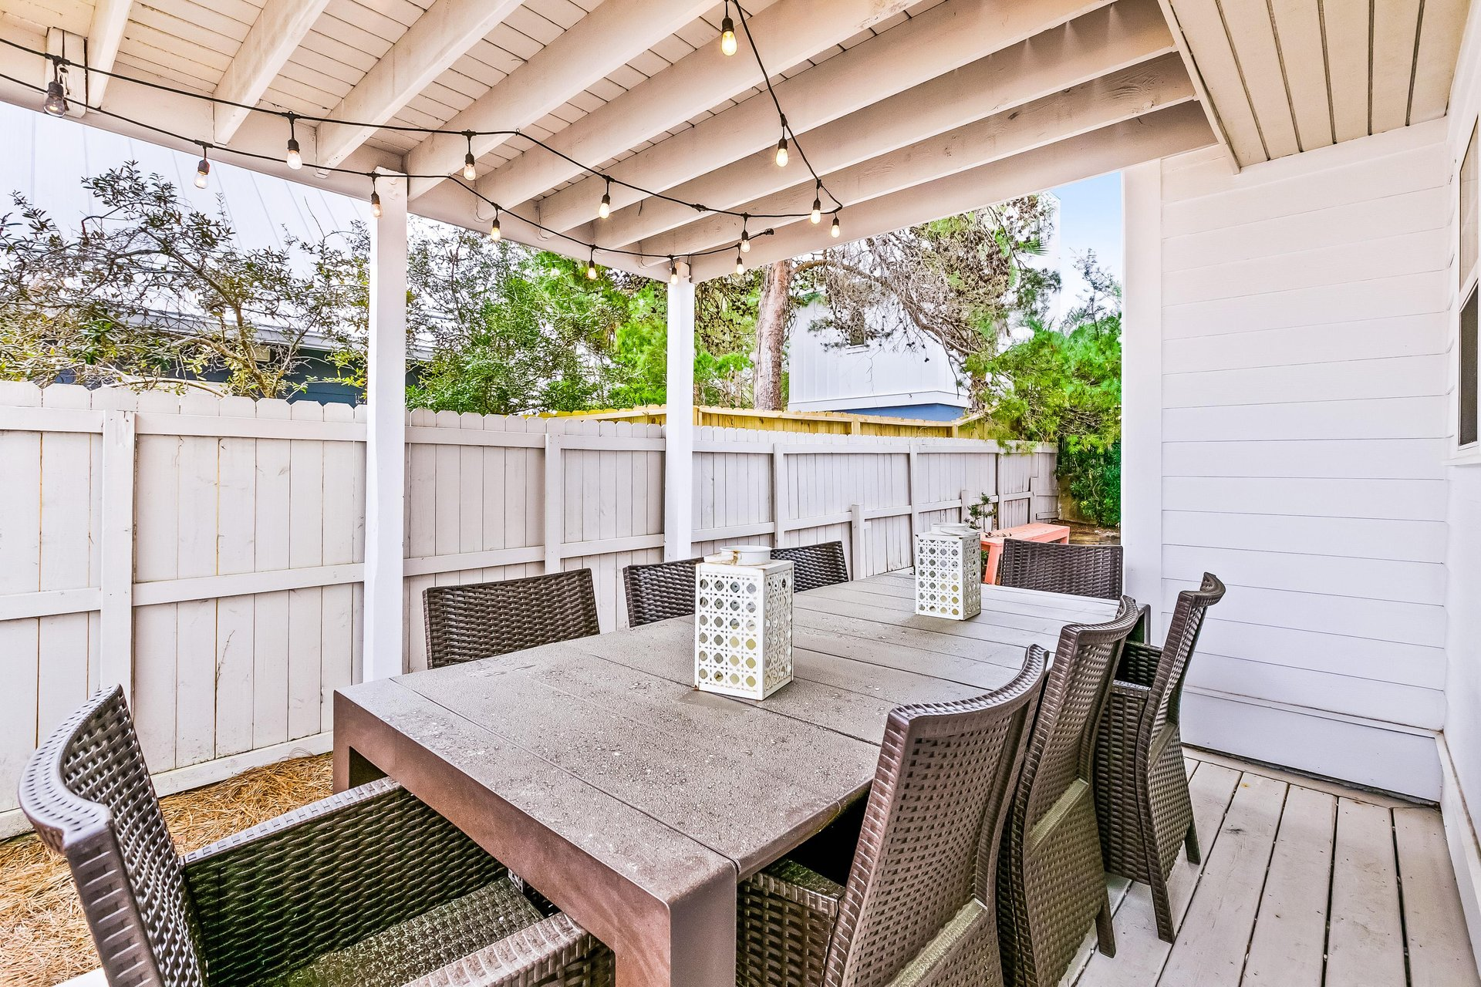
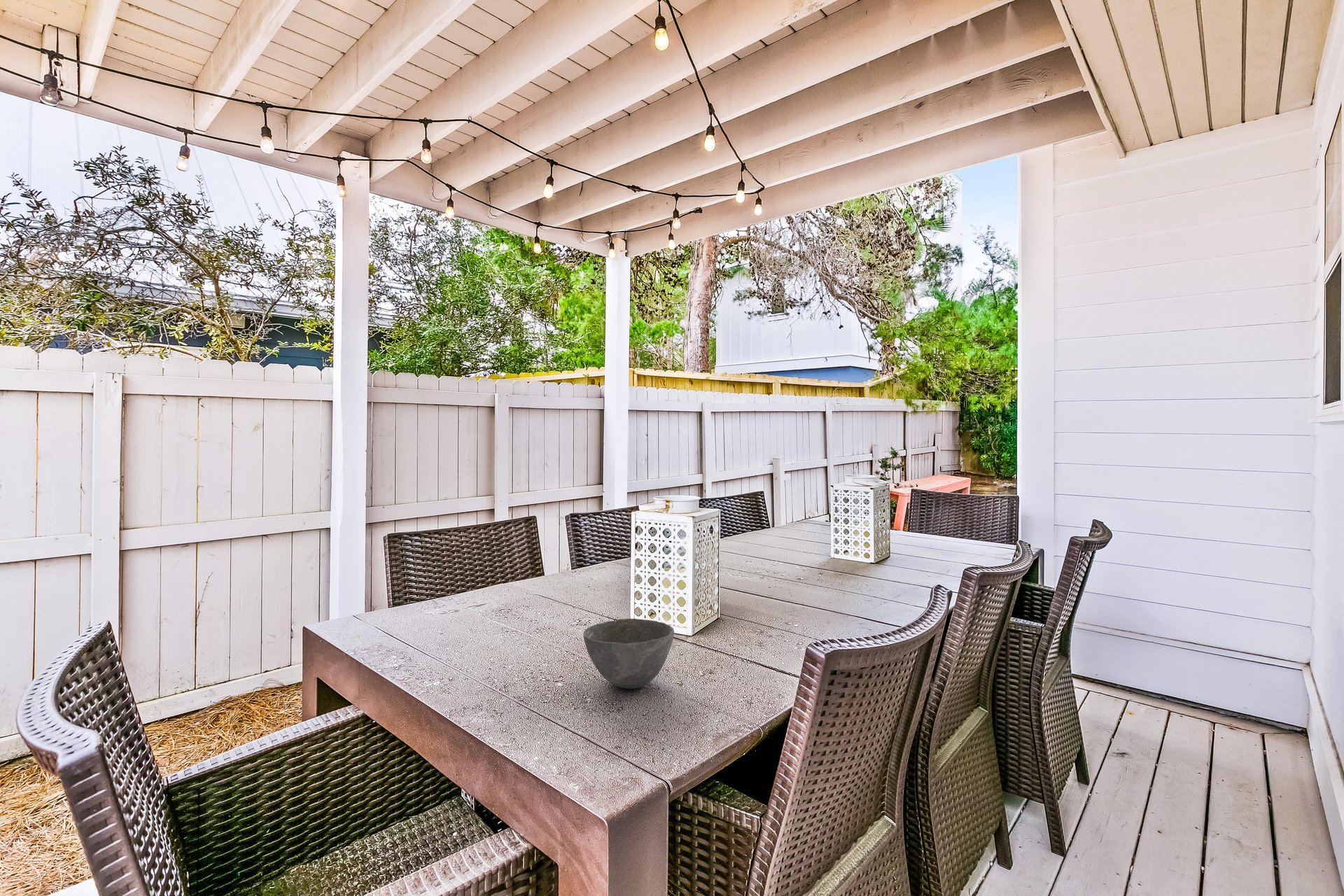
+ bowl (629, 656)
